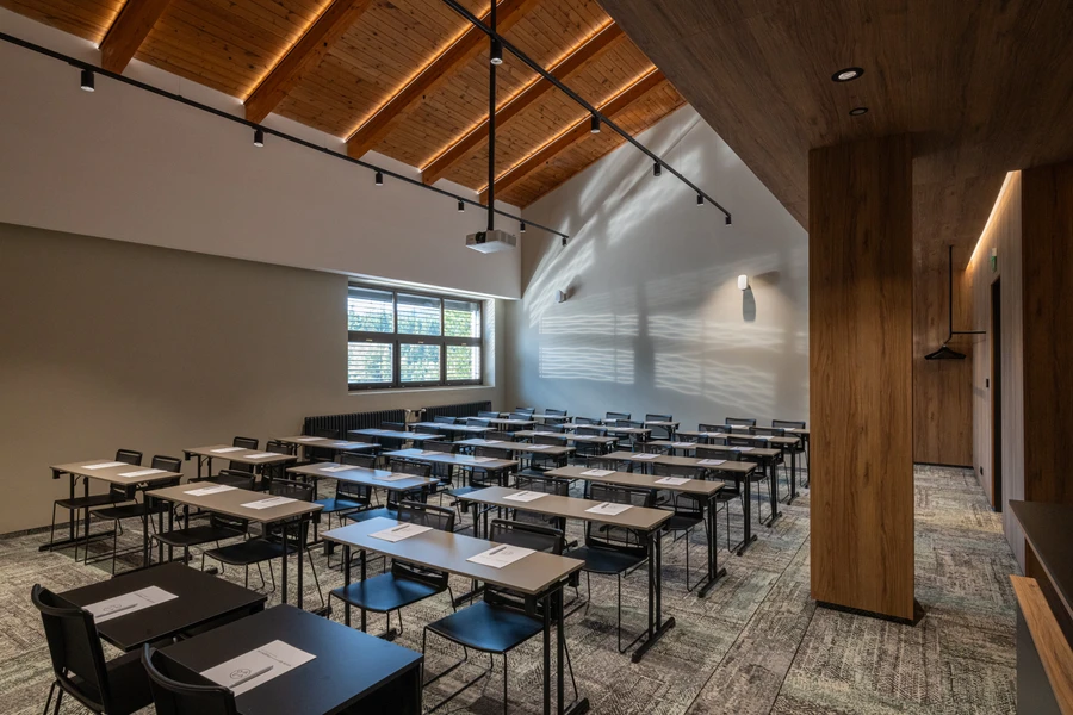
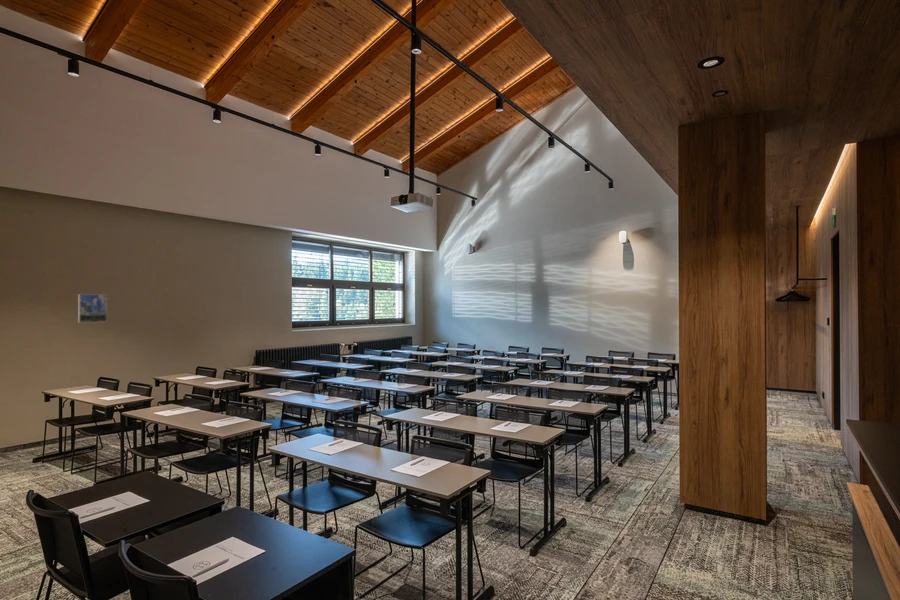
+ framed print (92, 308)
